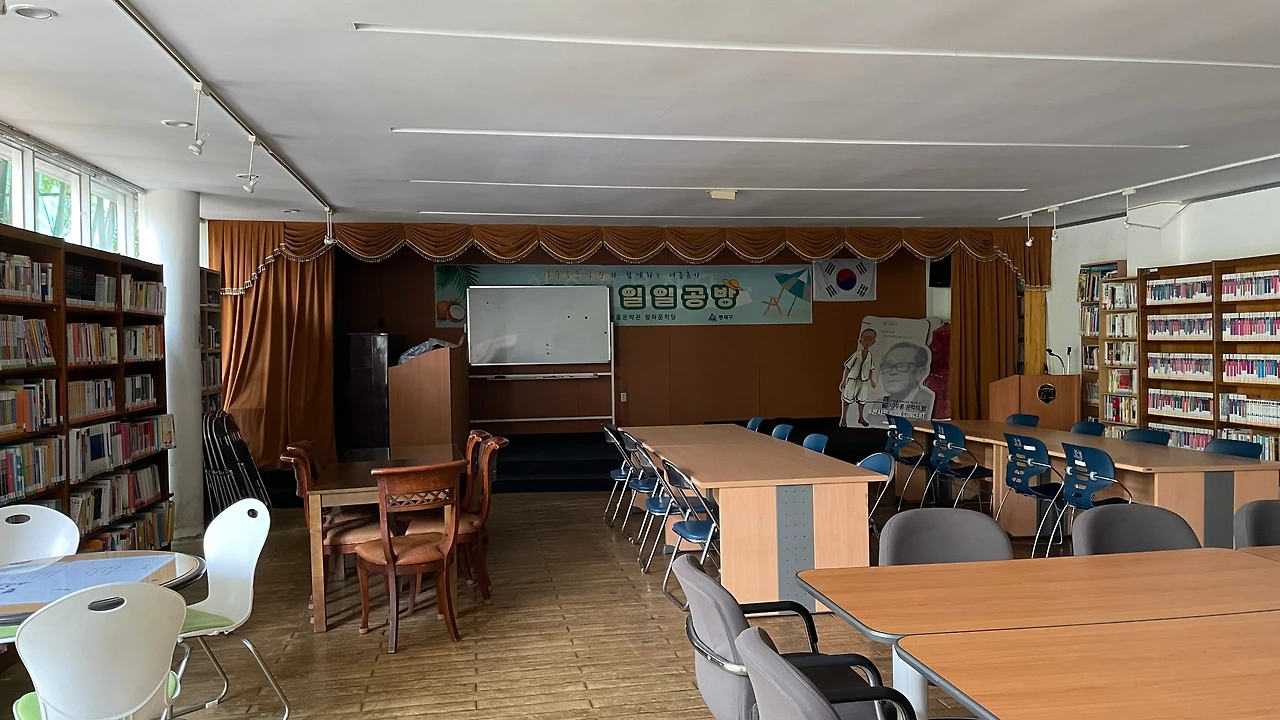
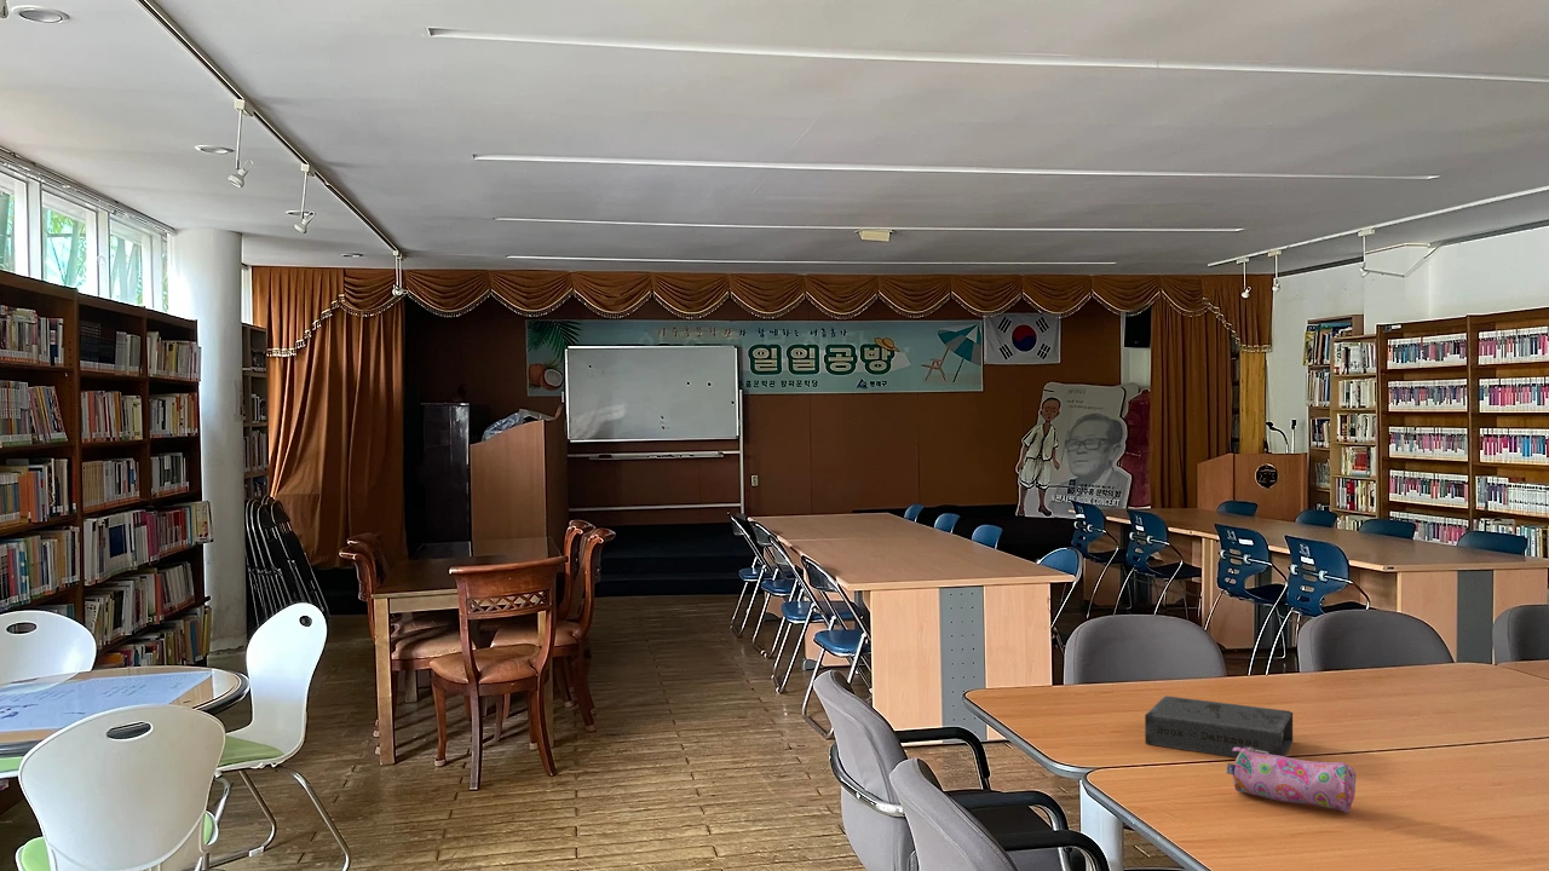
+ book (1219, 727)
+ pencil case (1291, 778)
